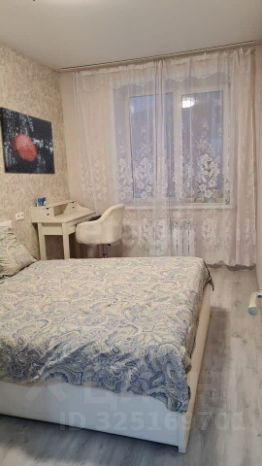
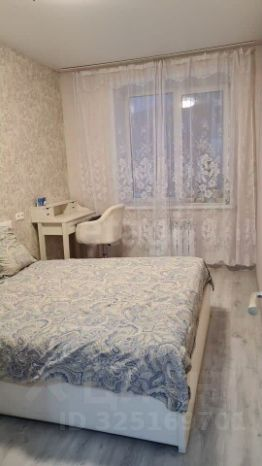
- wall art (30, 145)
